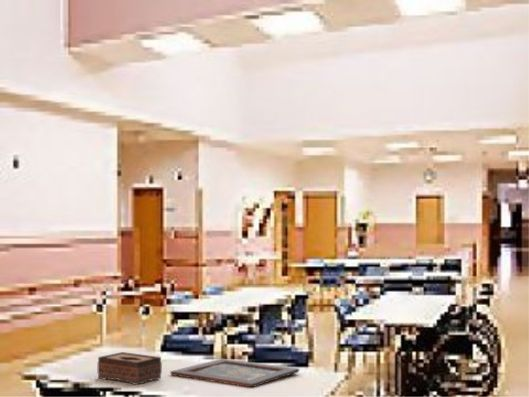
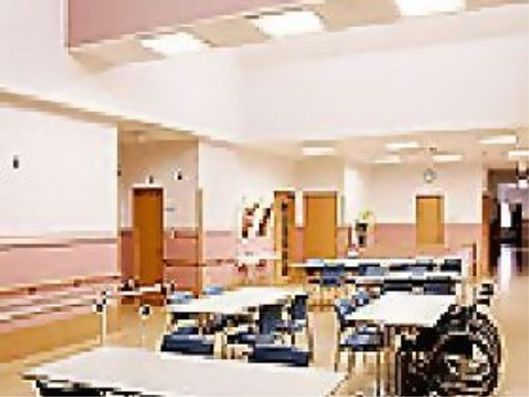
- tissue box (129, 367)
- religious icon (235, 371)
